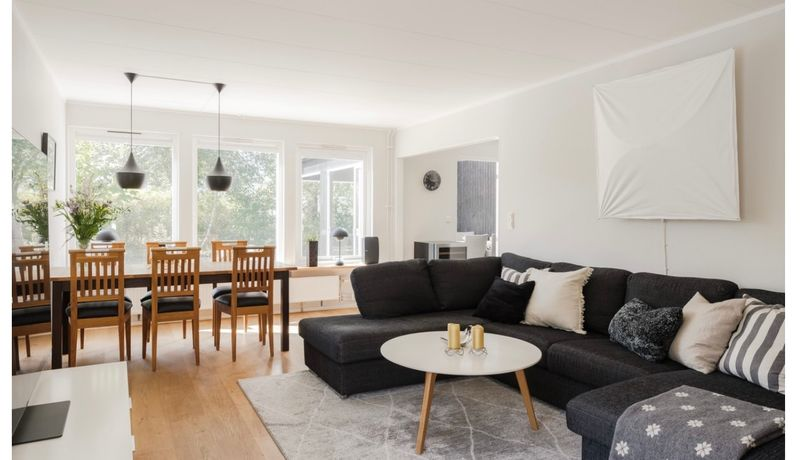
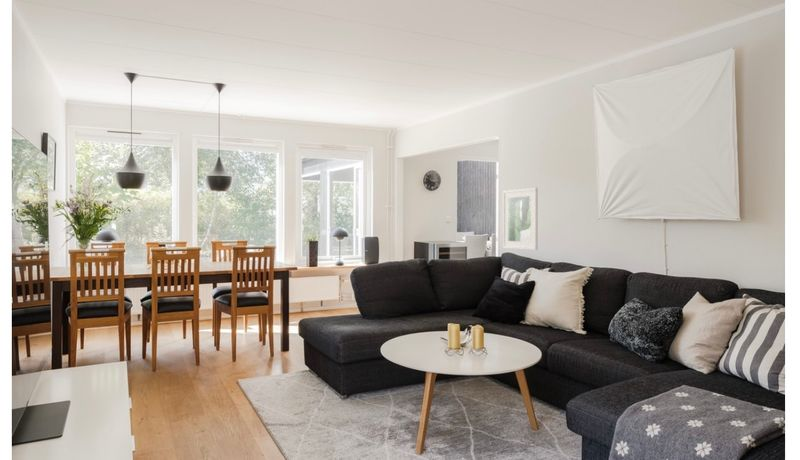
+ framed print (519, 219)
